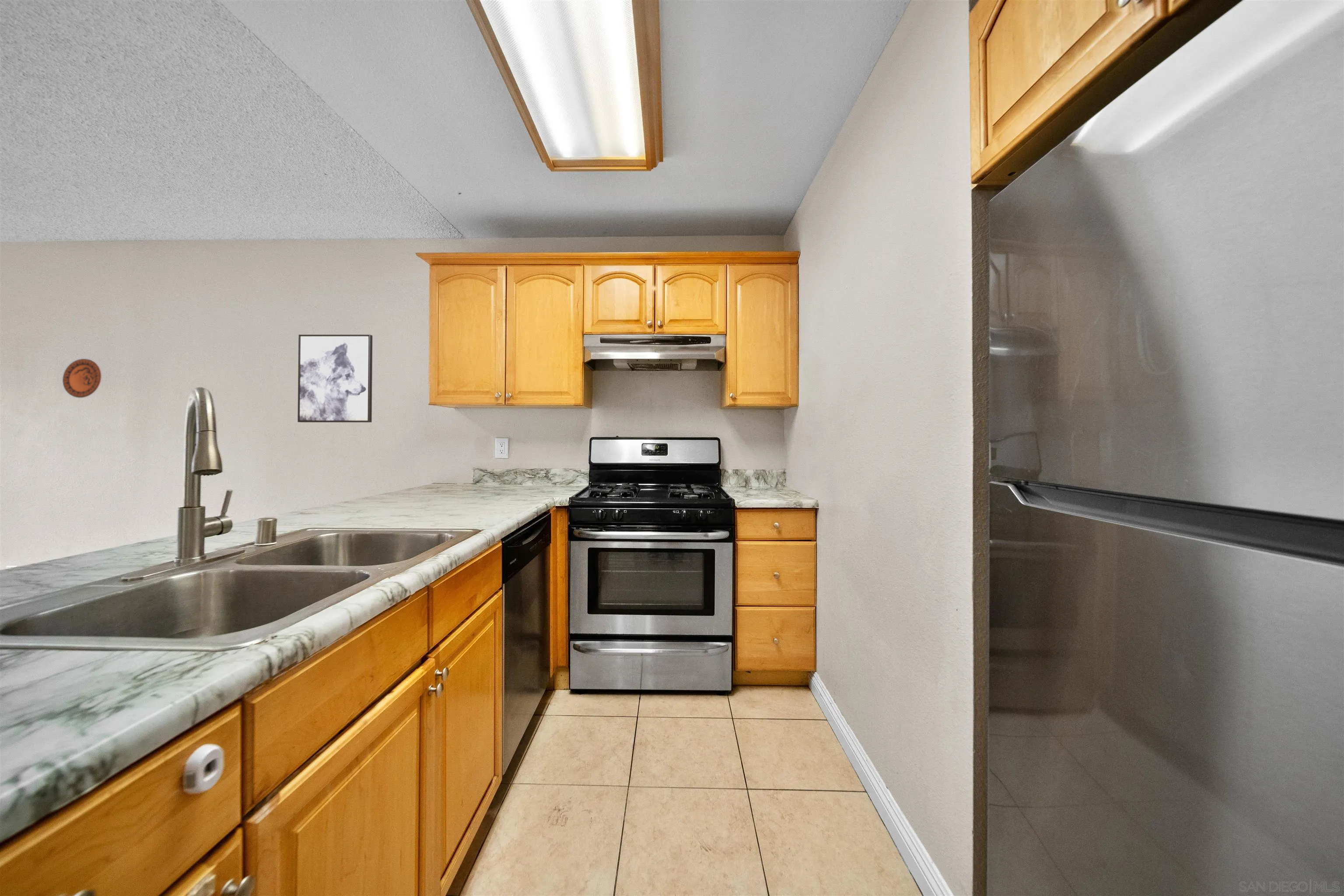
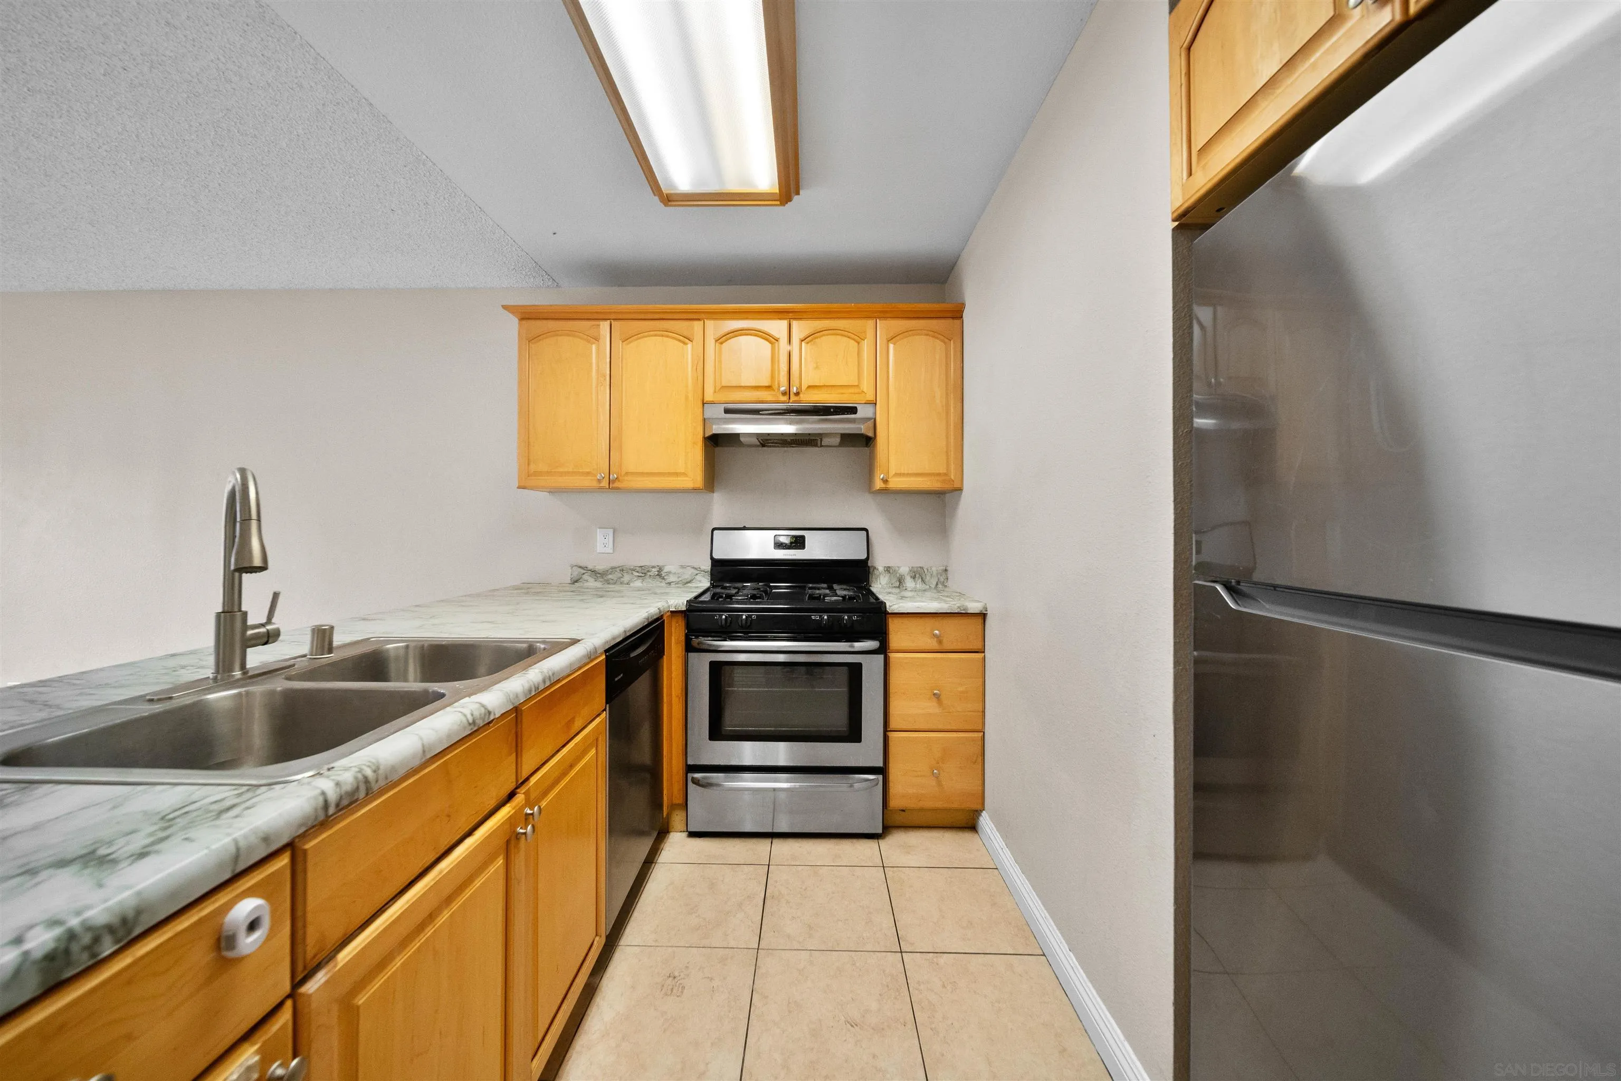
- decorative plate (83, 378)
- wall art (335, 378)
